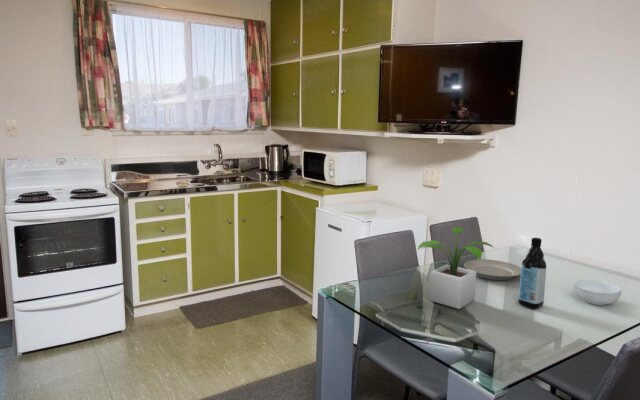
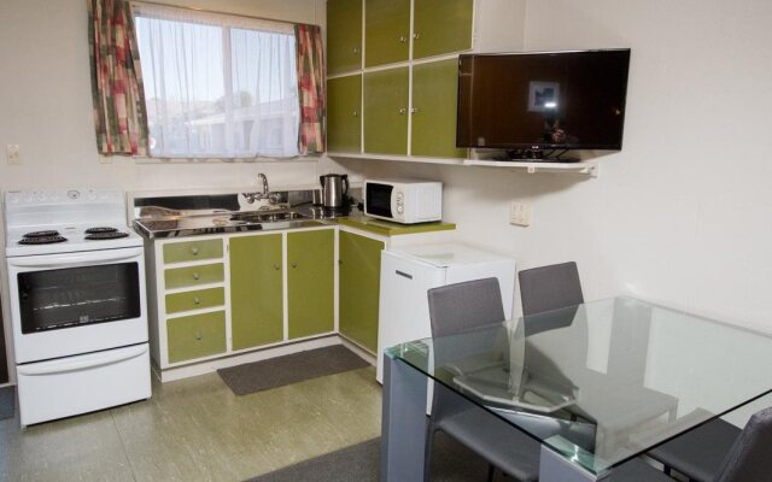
- plate (492, 270)
- cereal bowl (596, 293)
- water bottle (533, 272)
- potted plant (456, 266)
